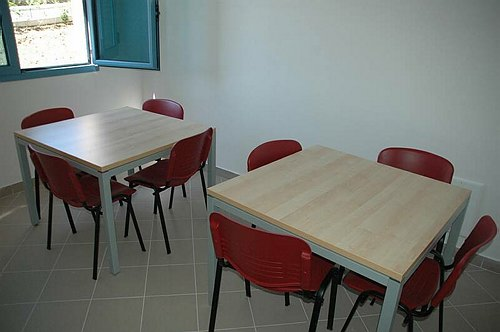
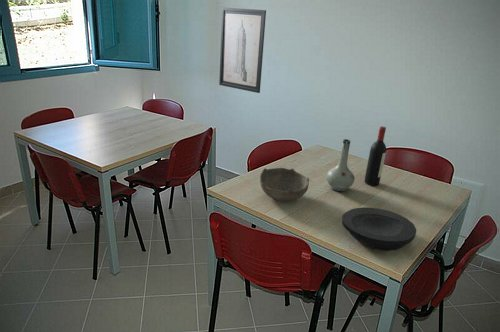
+ bowl (283, 186)
+ vase (342, 164)
+ wall art (240, 50)
+ wine bottle (377, 155)
+ plate (377, 229)
